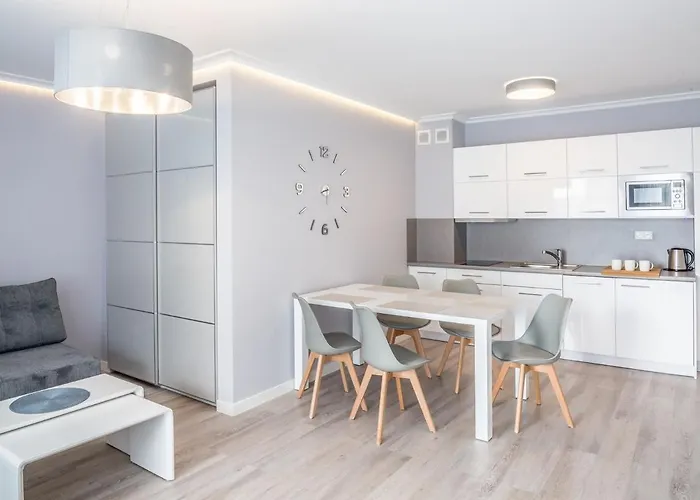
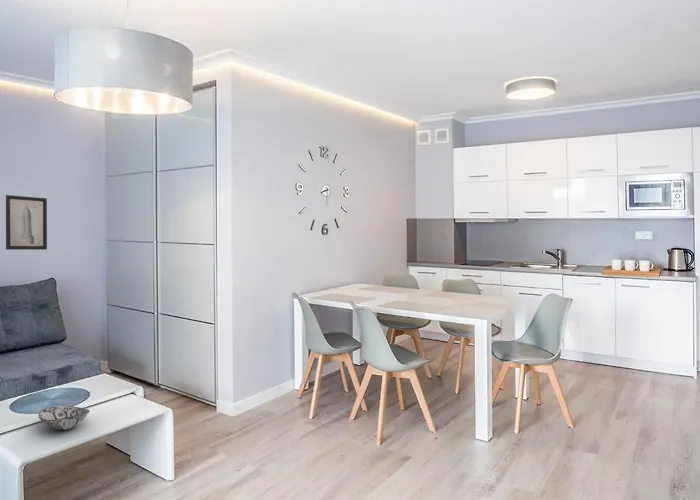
+ wall art (26, 223)
+ decorative bowl (64, 418)
